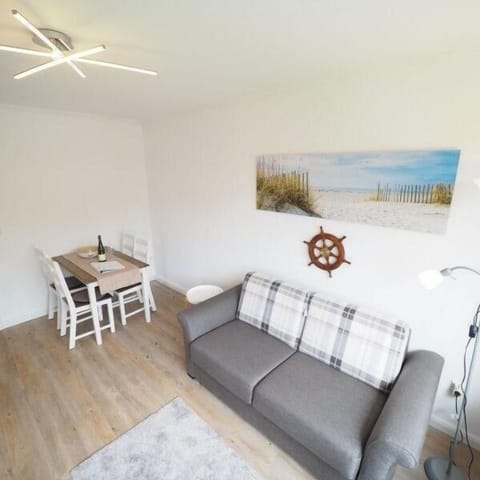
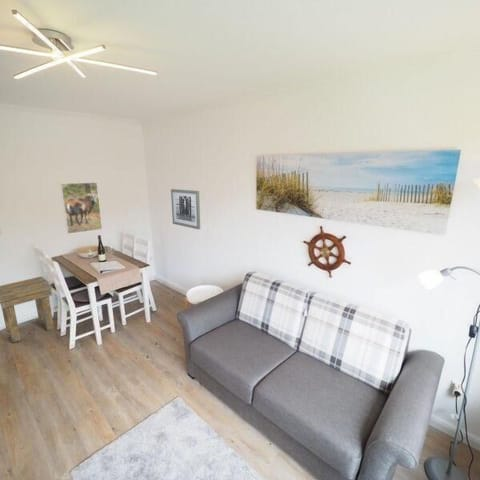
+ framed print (82, 207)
+ wall art (185, 208)
+ side table (24, 302)
